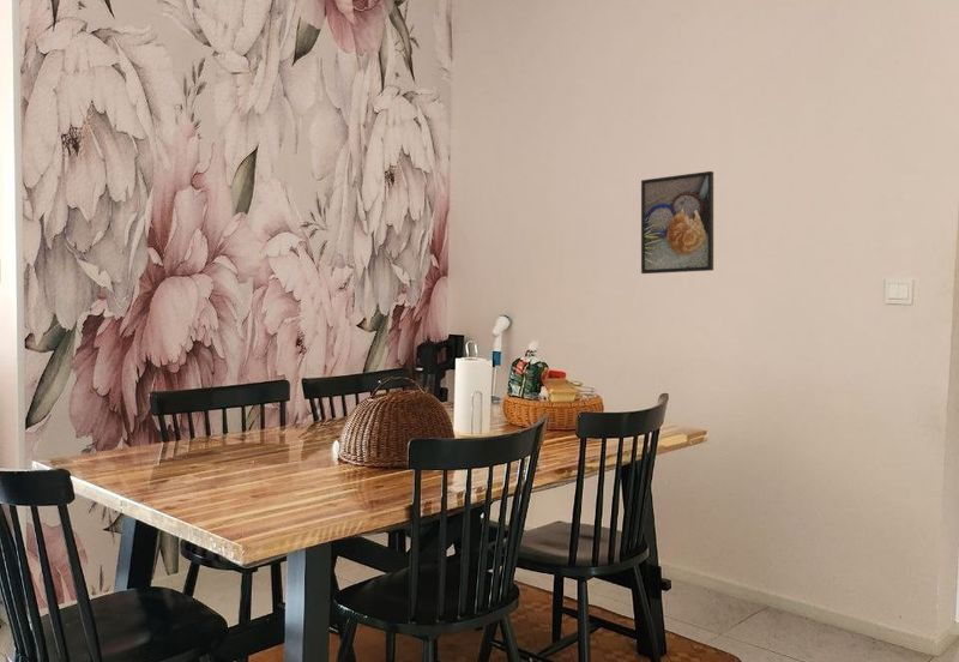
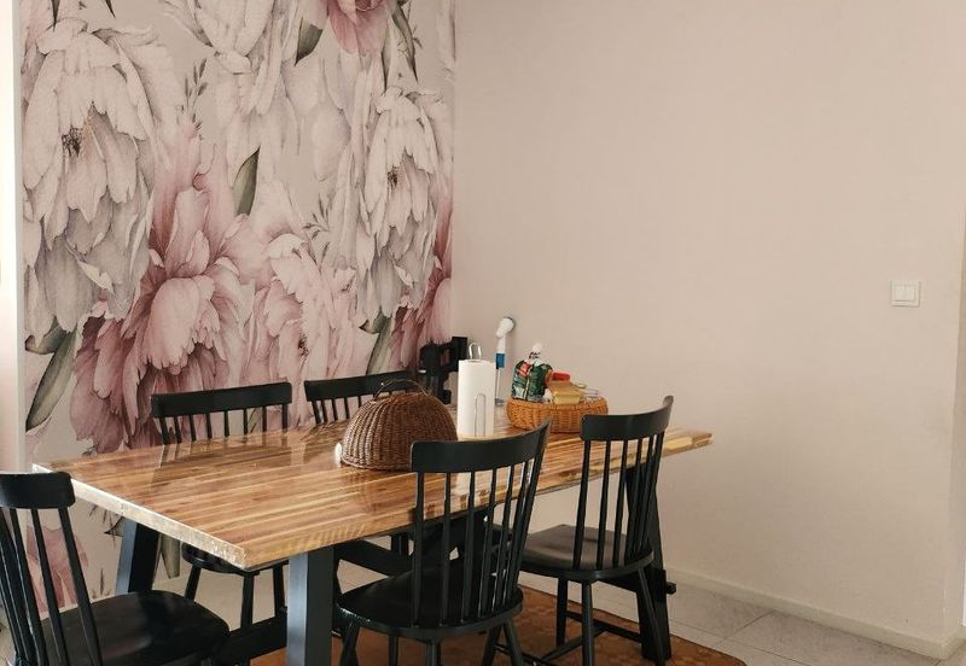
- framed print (676, 223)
